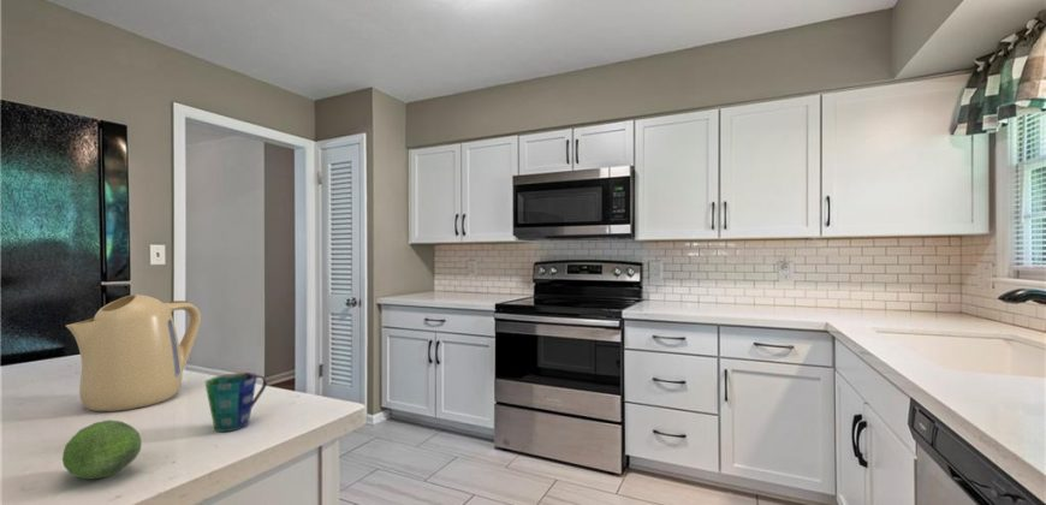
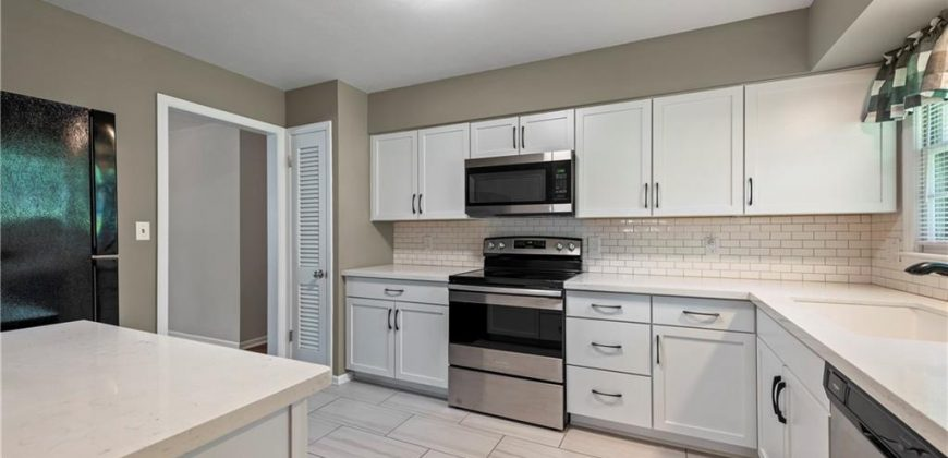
- cup (238, 400)
- fruit (100, 447)
- kettle (139, 346)
